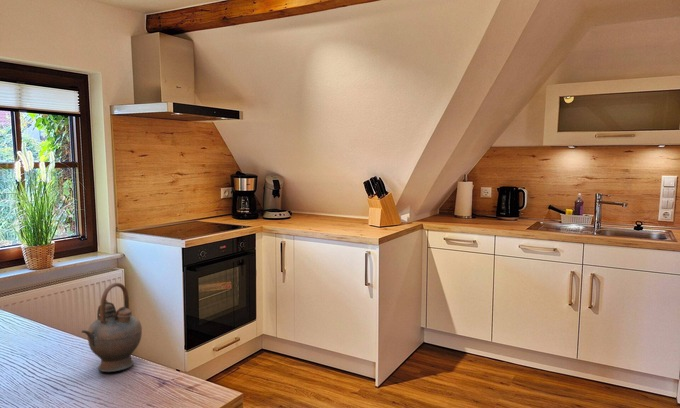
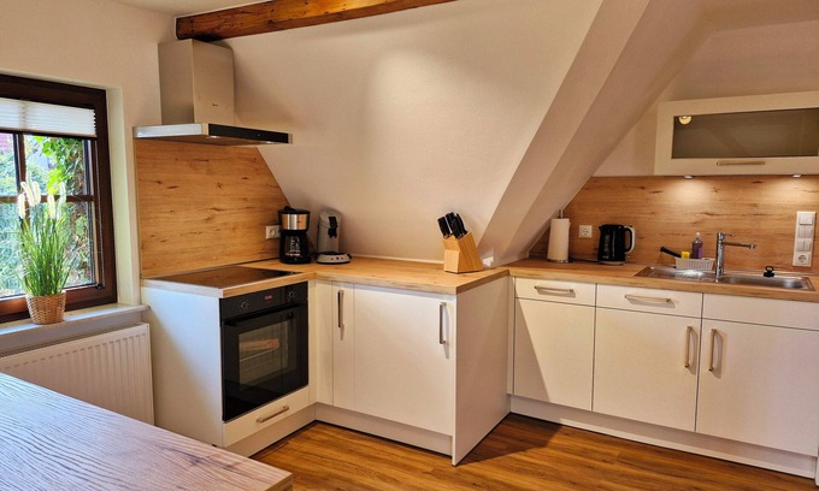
- teapot (109, 326)
